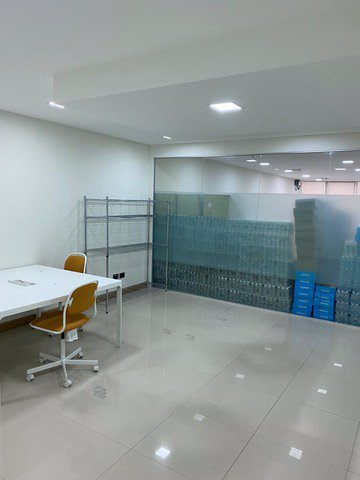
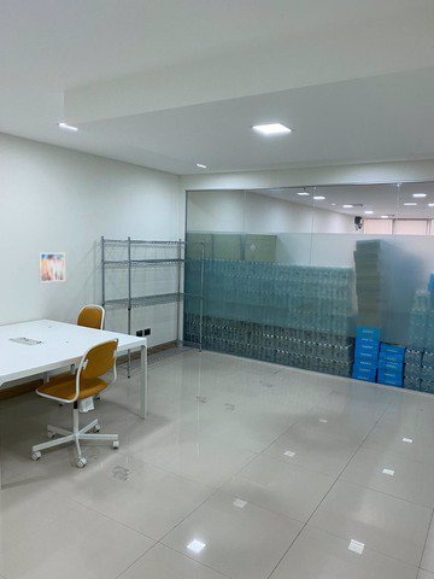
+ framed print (52, 267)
